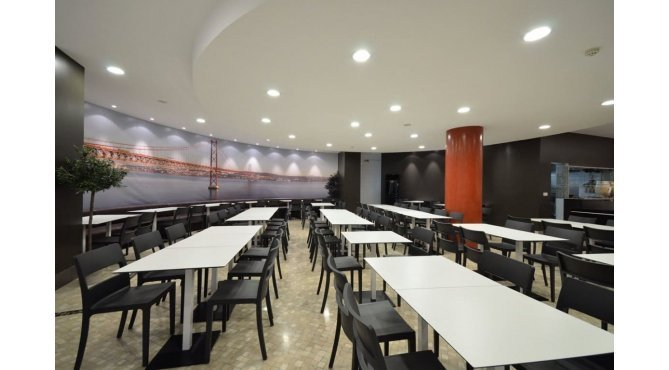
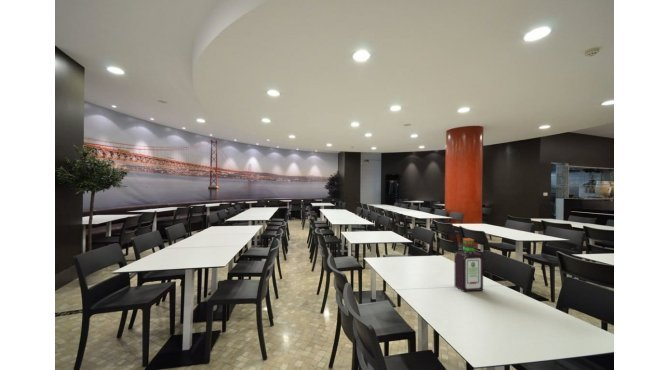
+ bottle (468, 263)
